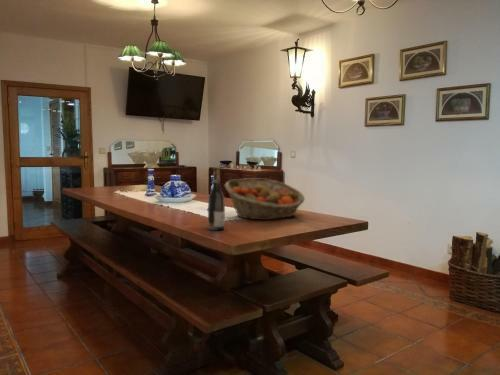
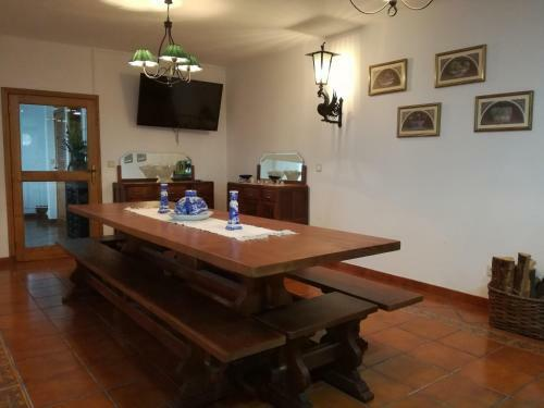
- wine bottle (216, 198)
- fruit basket (264, 197)
